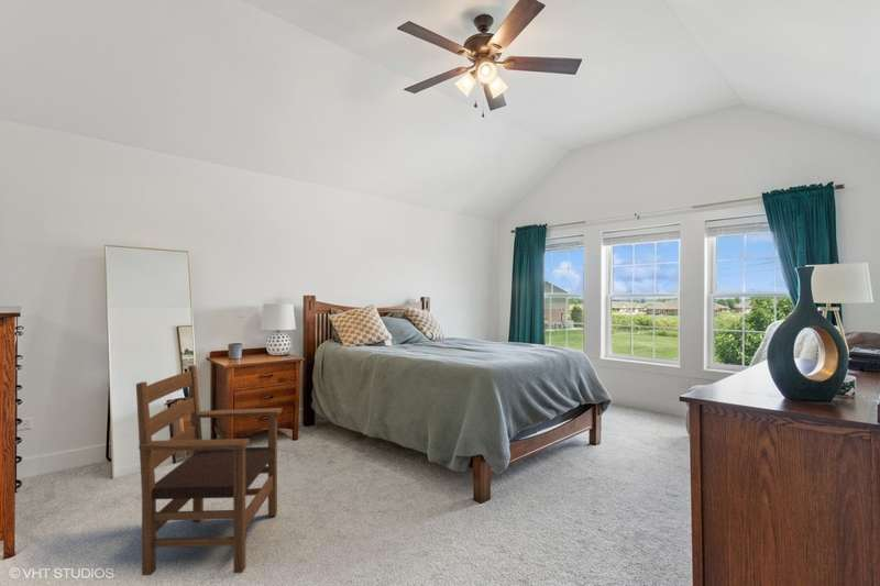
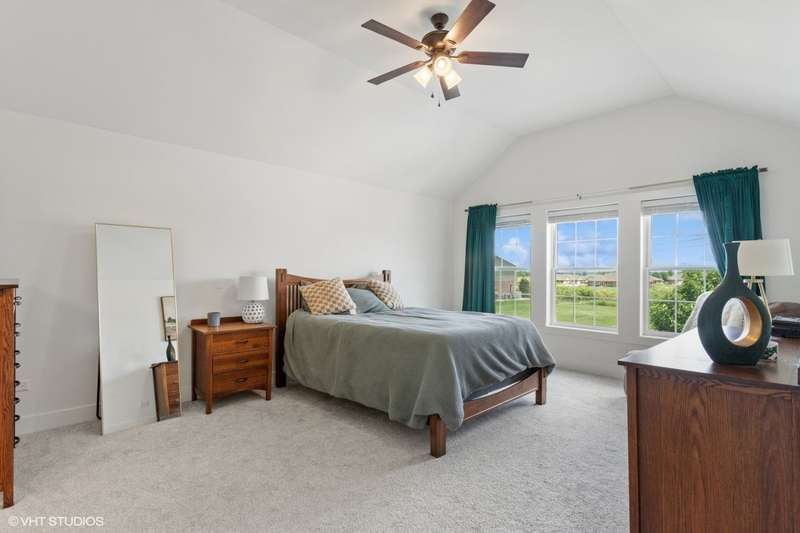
- armchair (216, 456)
